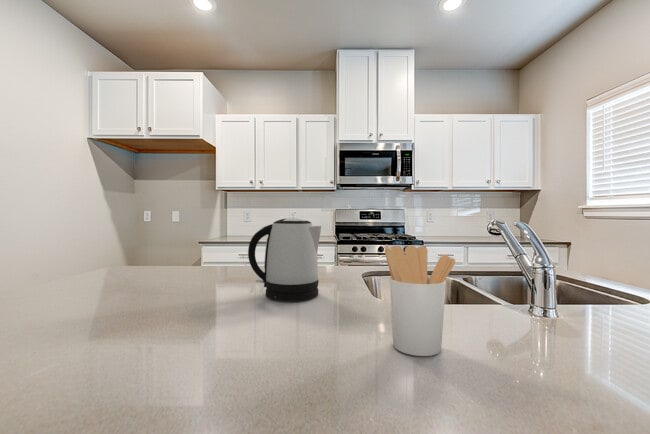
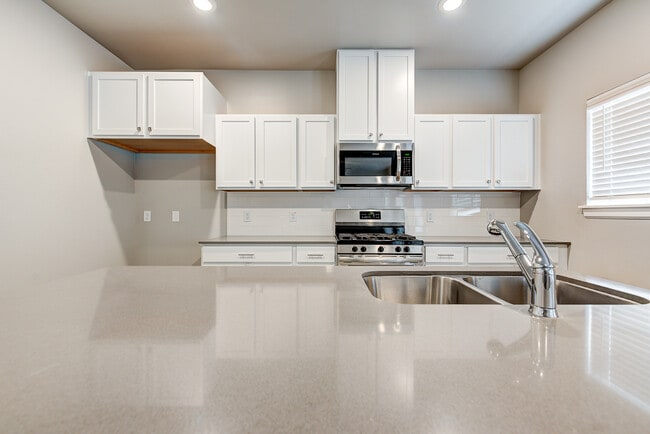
- kettle (284, 256)
- utensil holder (413, 292)
